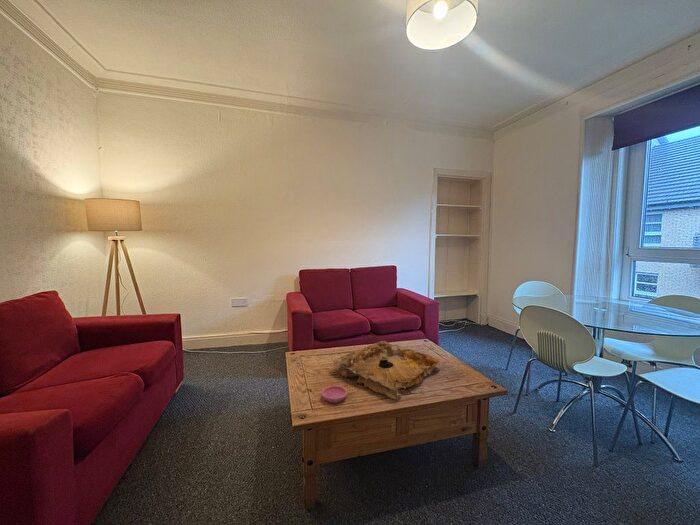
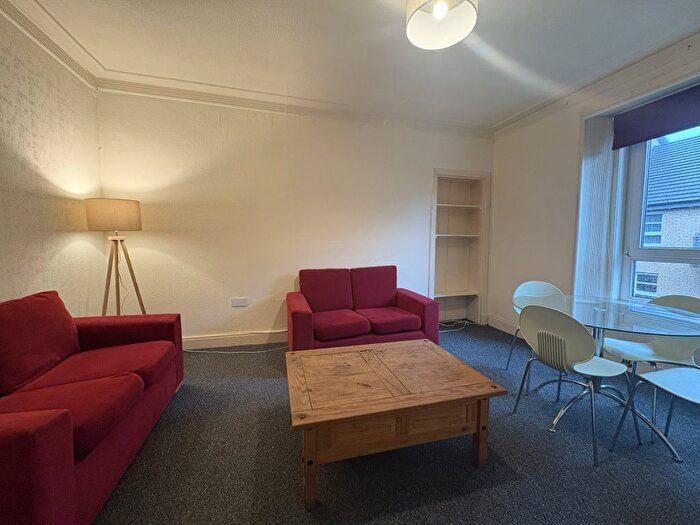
- saucer (334, 394)
- decorative tray (387, 364)
